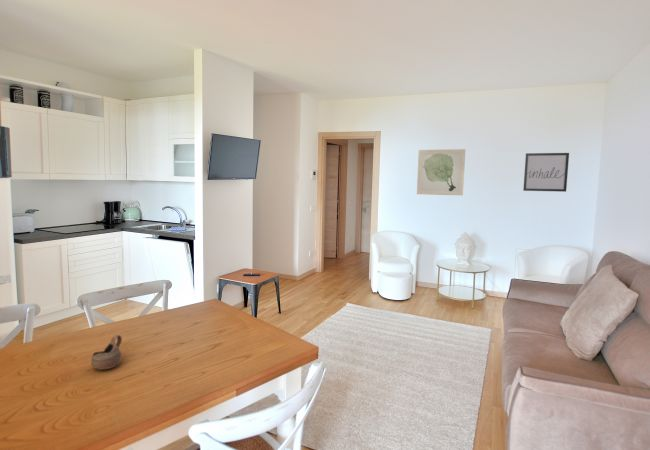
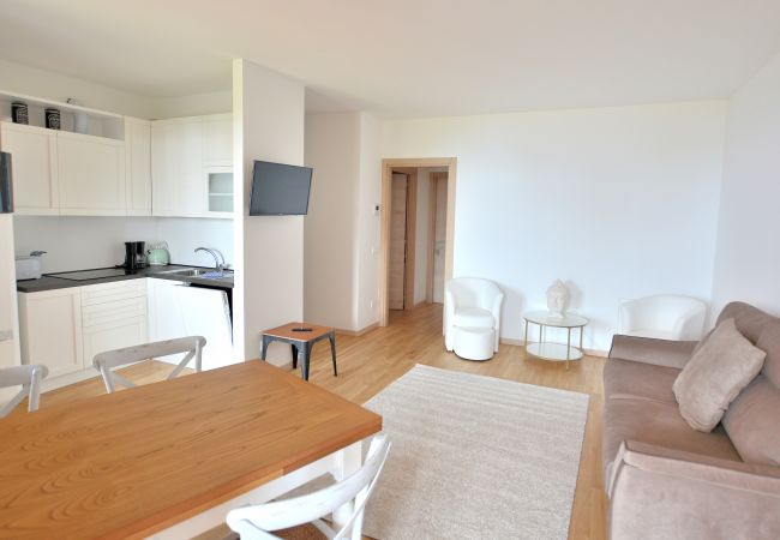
- cup (110, 353)
- wall art (545, 172)
- wall art (440, 172)
